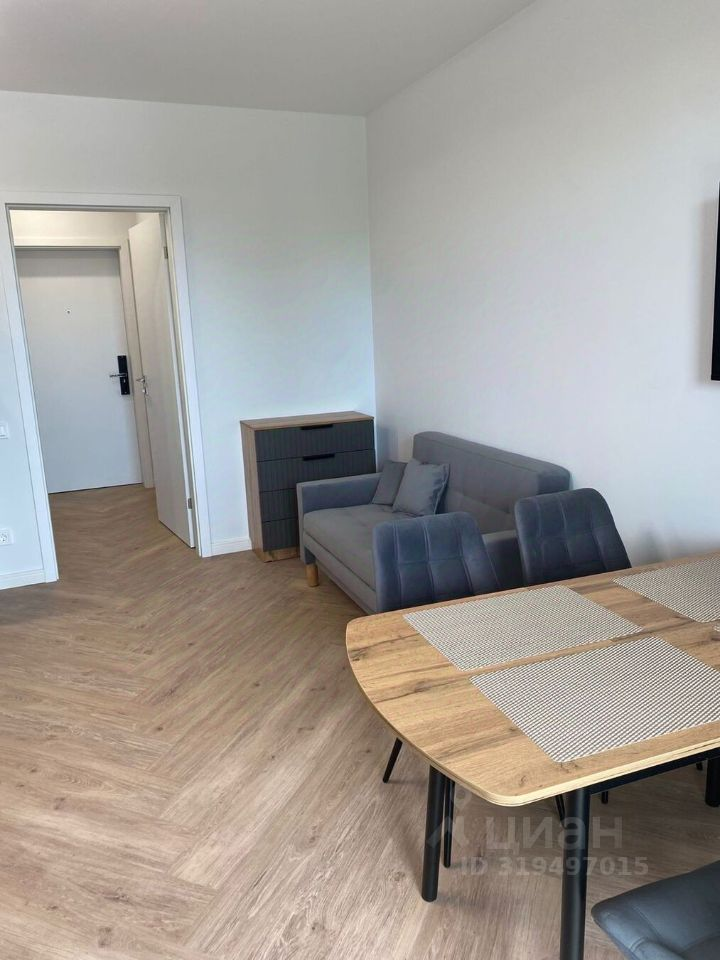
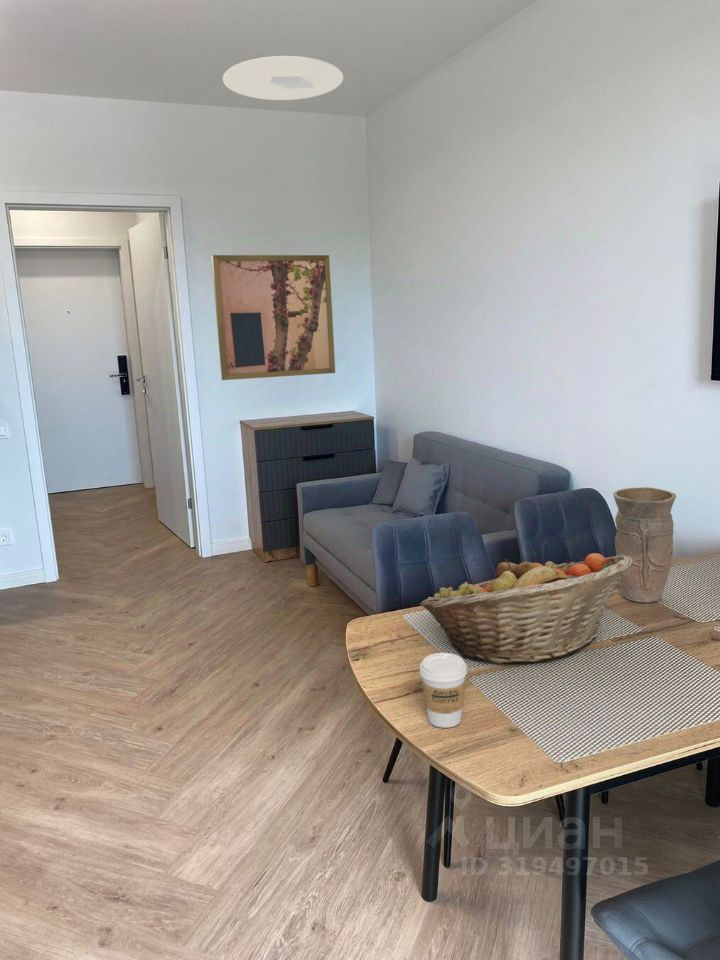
+ wall art (276, 316)
+ coffee cup (443, 689)
+ ceiling light (283, 73)
+ fruit basket (527, 597)
+ vase (642, 545)
